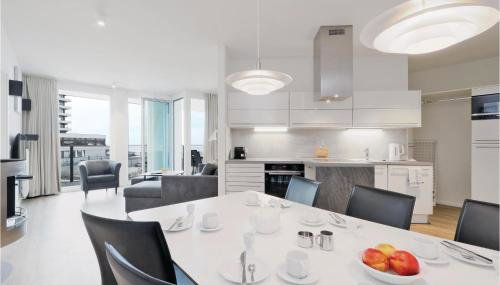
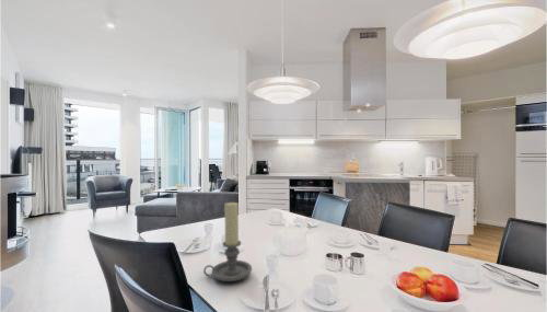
+ candle holder (228, 239)
